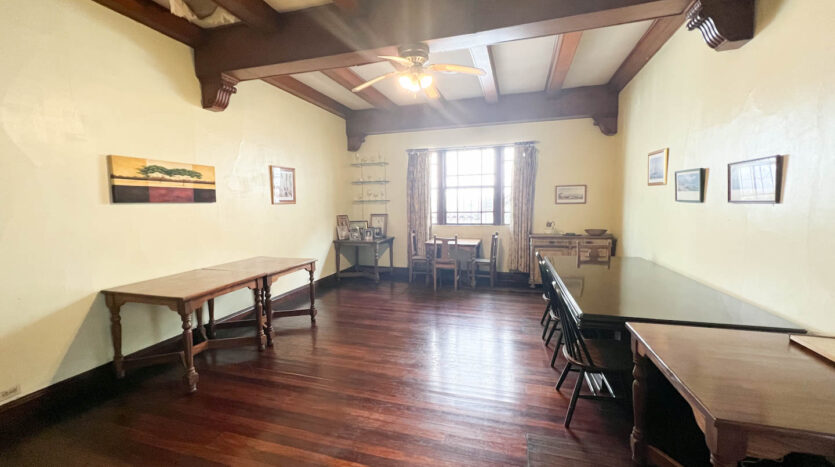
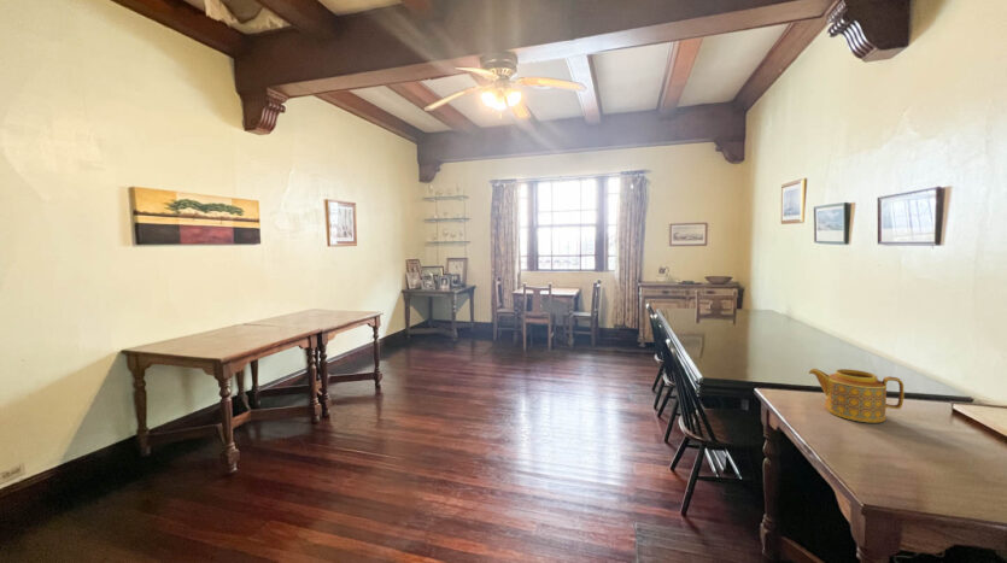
+ teapot (853, 393)
